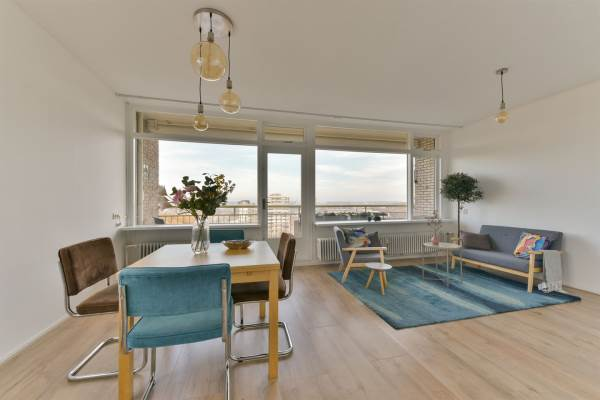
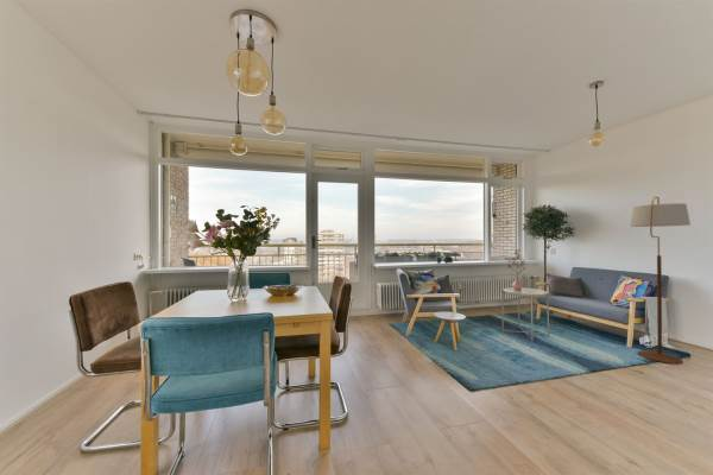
+ floor lamp (657, 277)
